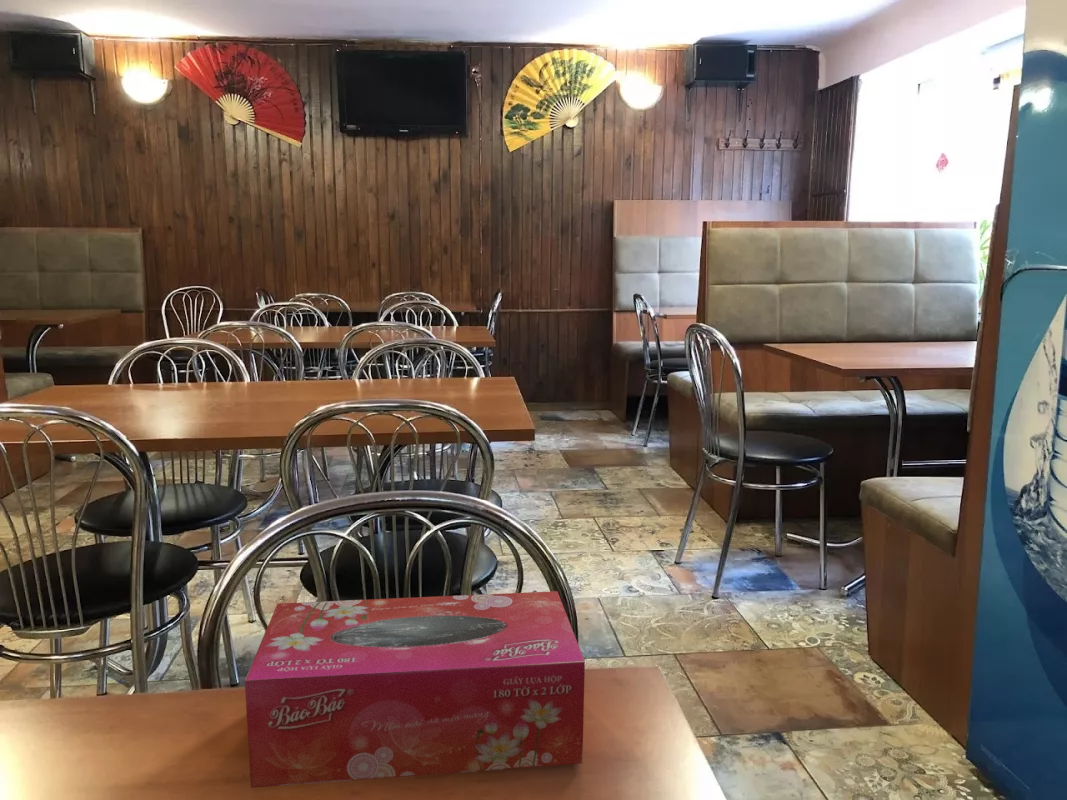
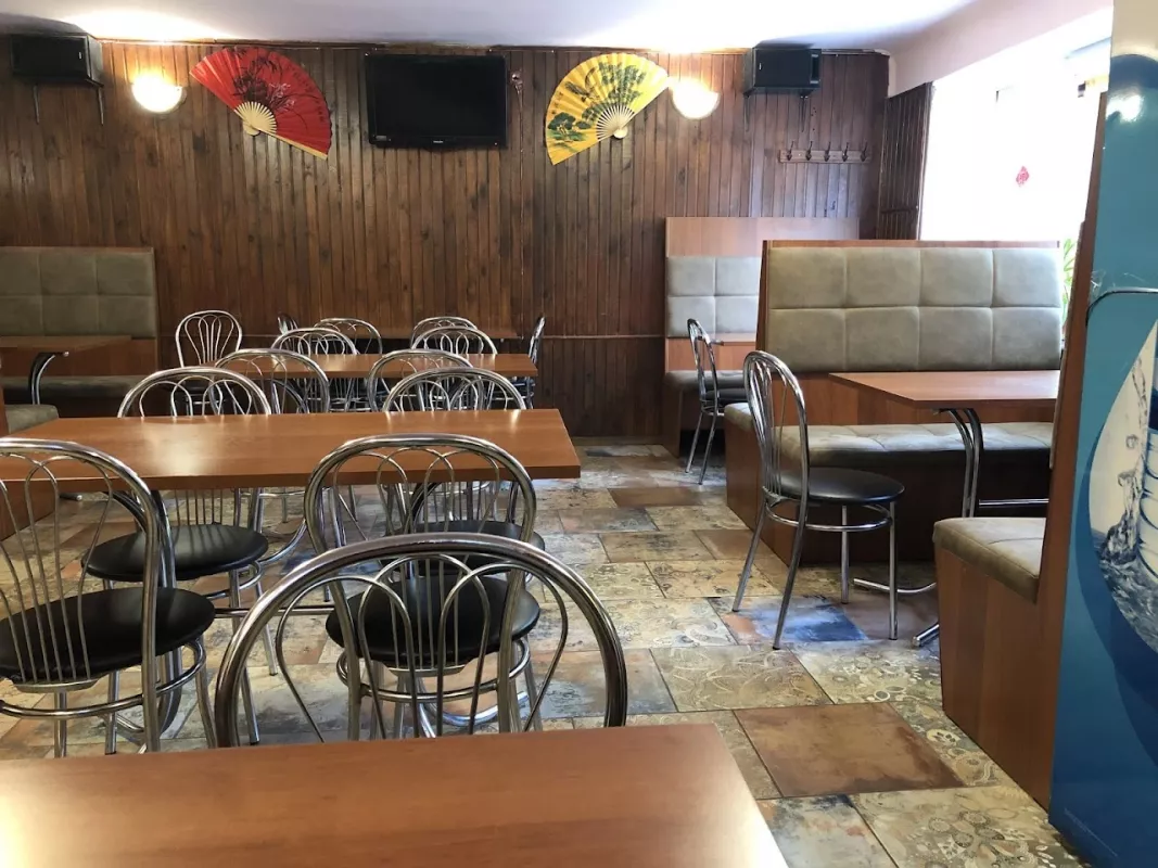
- tissue box (420, 678)
